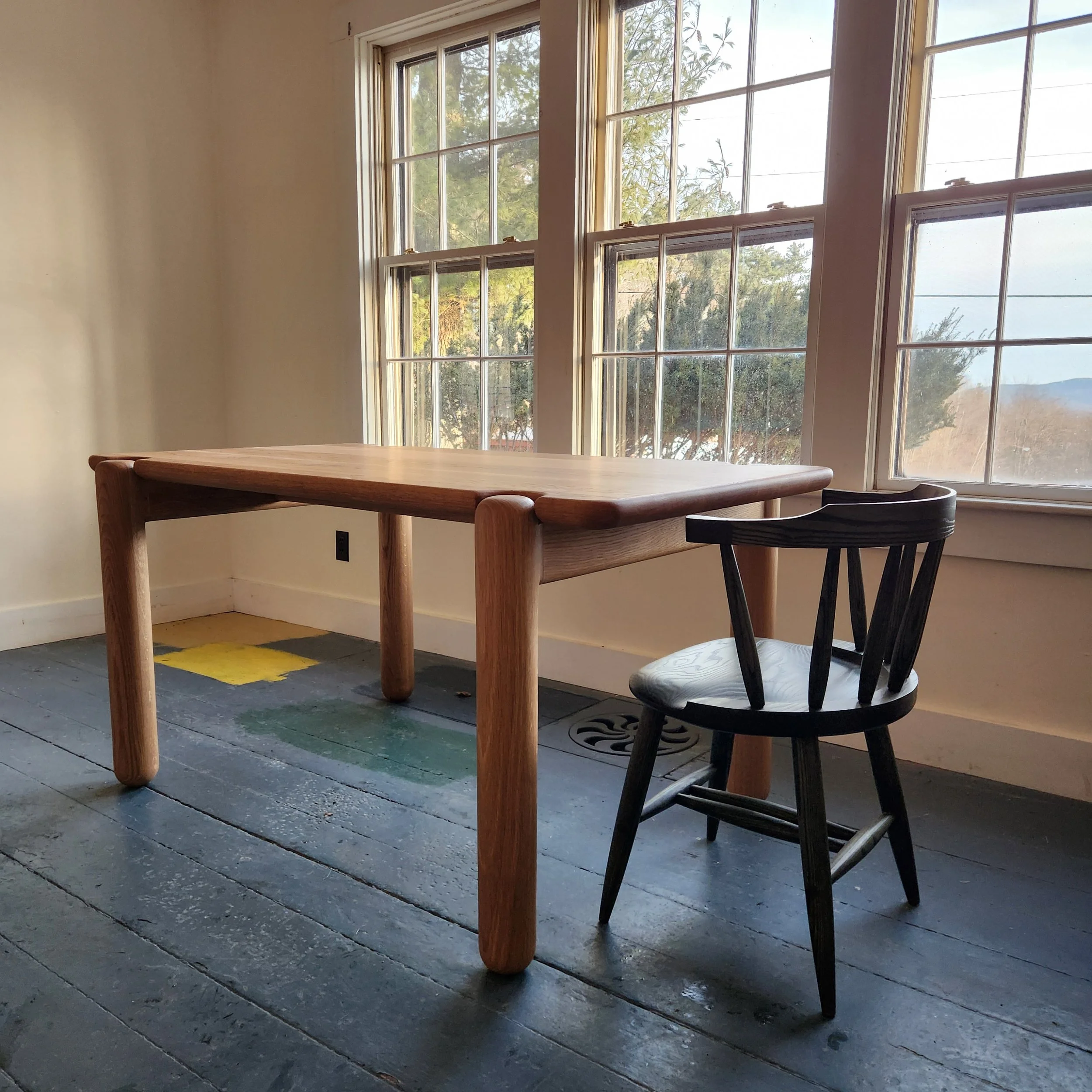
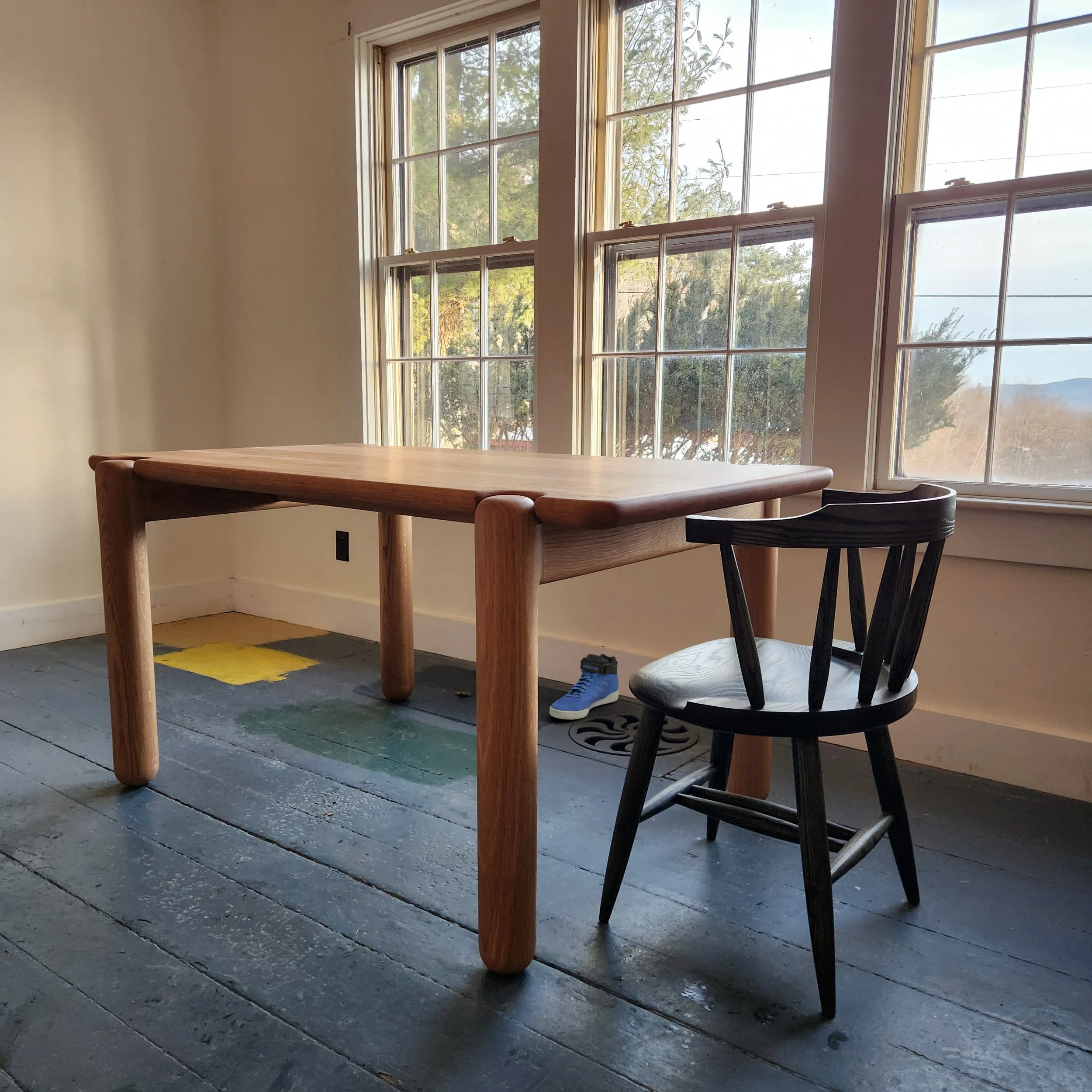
+ sneaker (585, 682)
